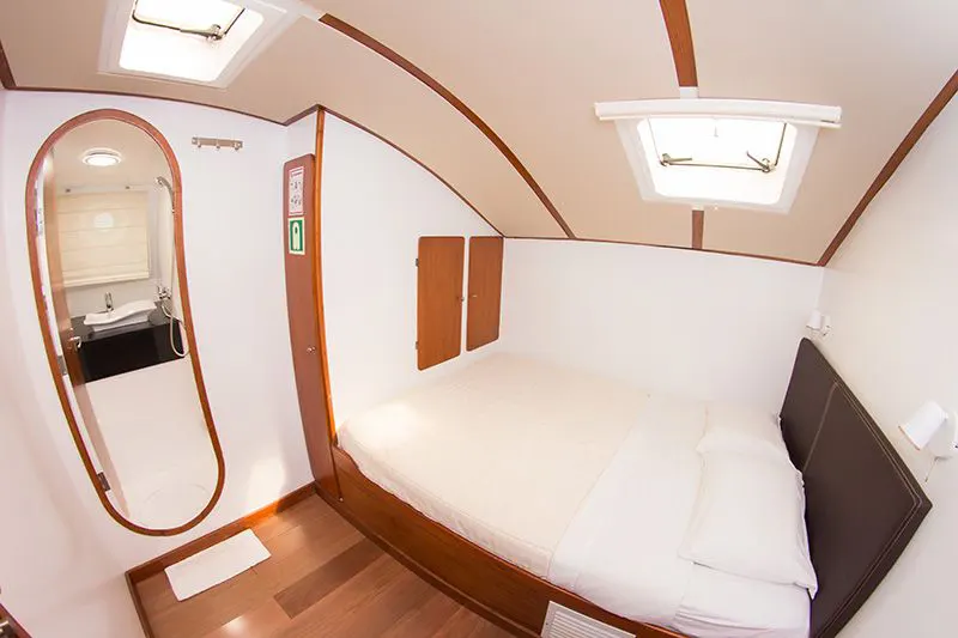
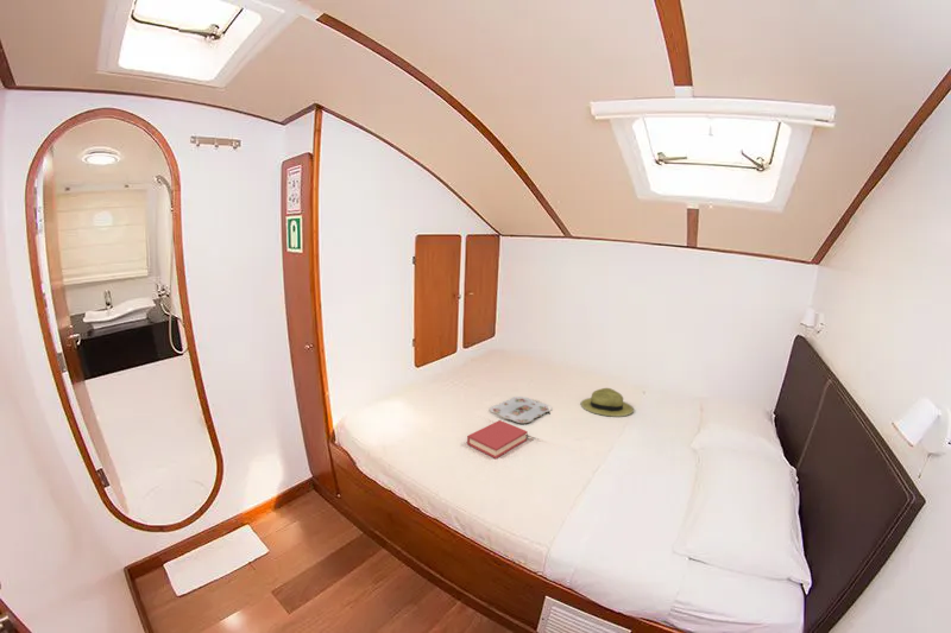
+ serving tray (521, 409)
+ hardback book (497, 437)
+ straw hat (607, 398)
